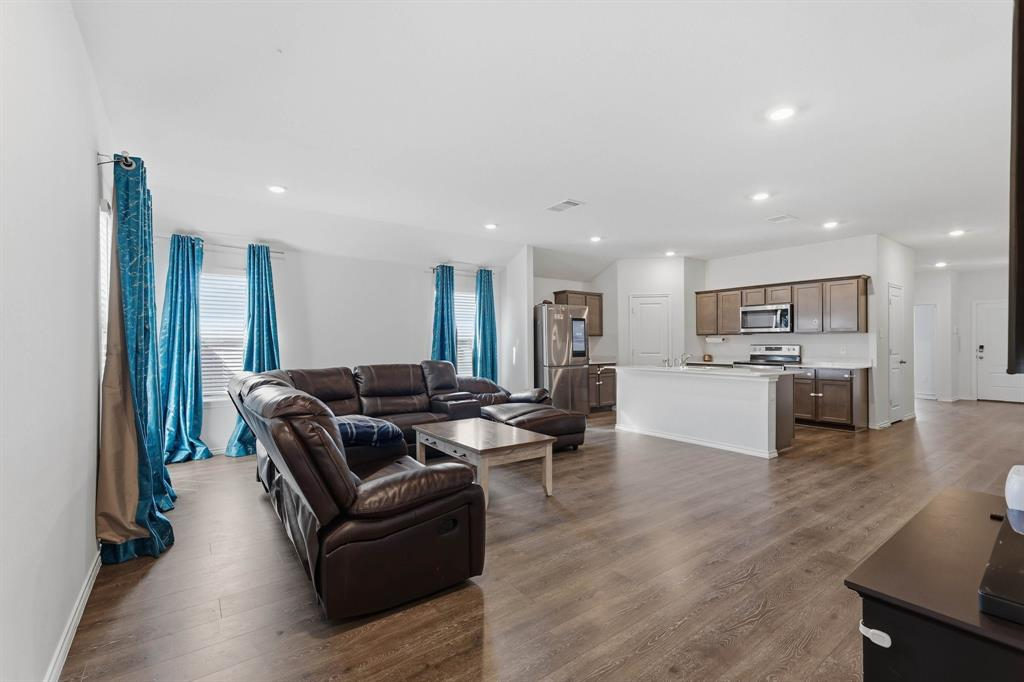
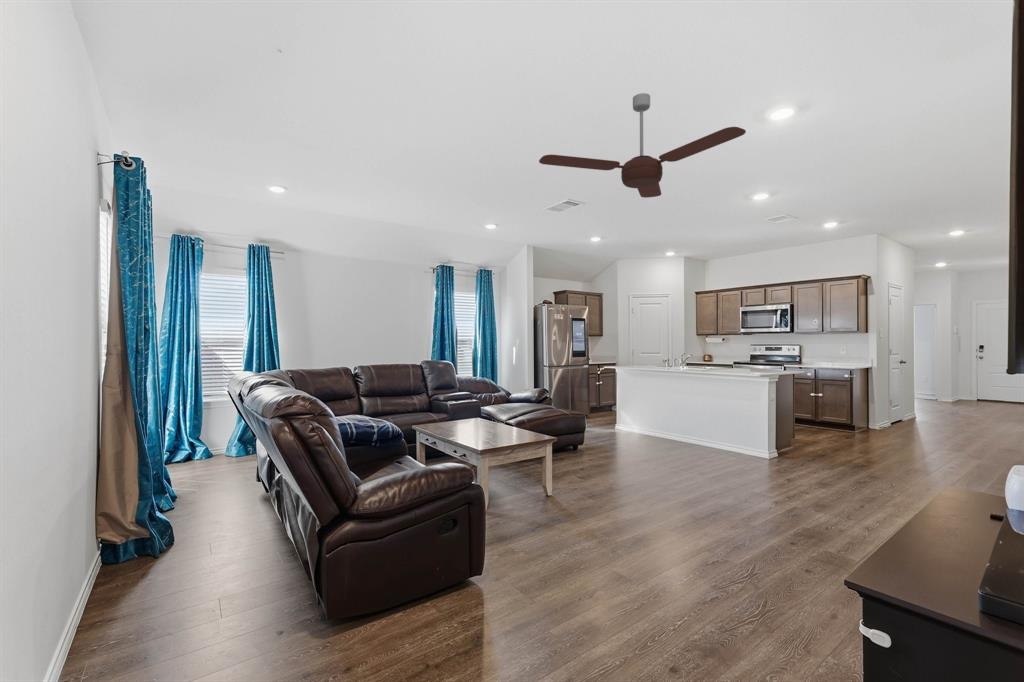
+ ceiling fan (640, 146)
